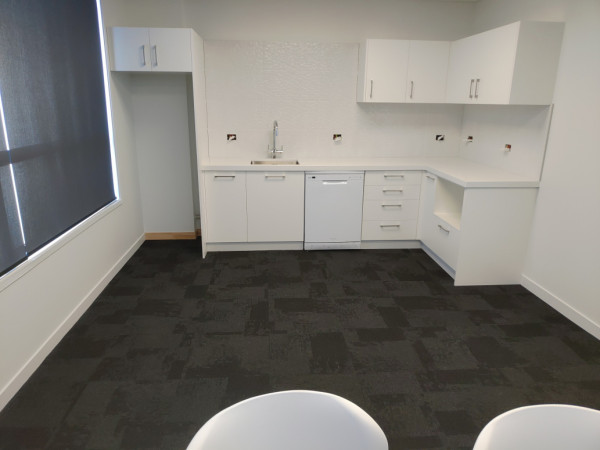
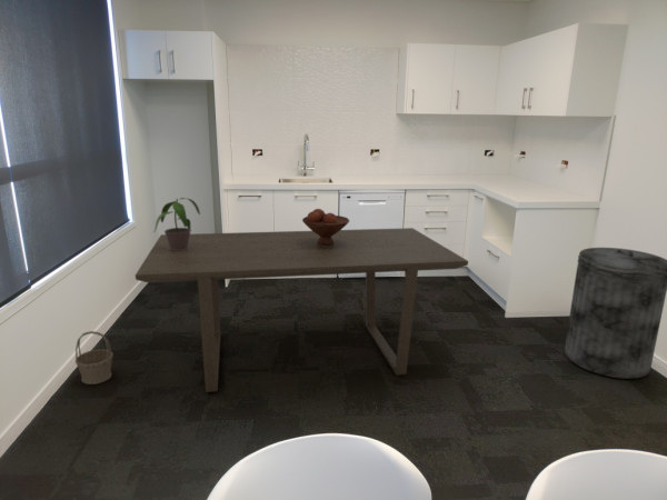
+ dining table (295, 276)
+ trash can (615, 306)
+ basket (93, 354)
+ fruit bowl (326, 226)
+ potted plant (176, 223)
